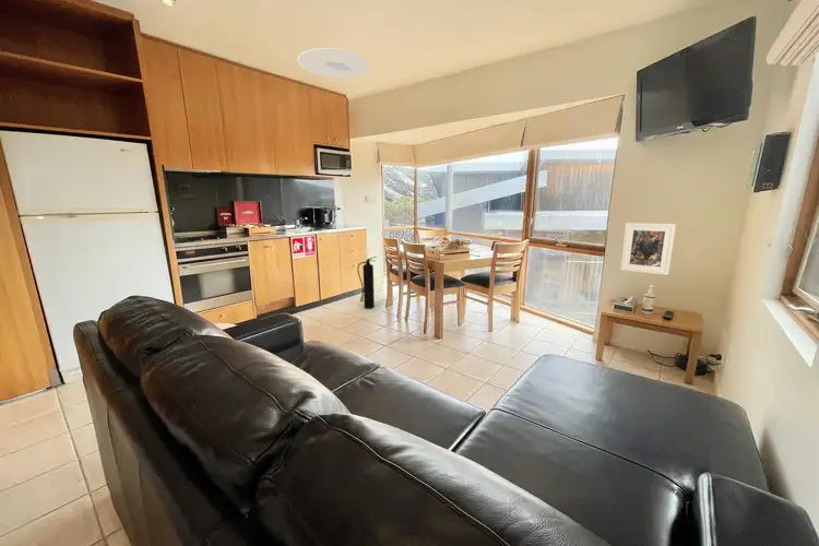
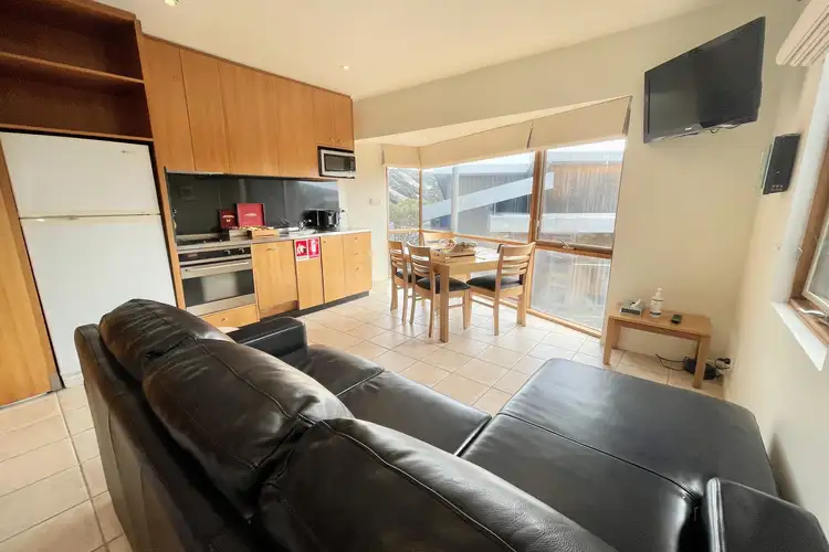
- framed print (646, 248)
- fire extinguisher (367, 282)
- ceiling light (333, 60)
